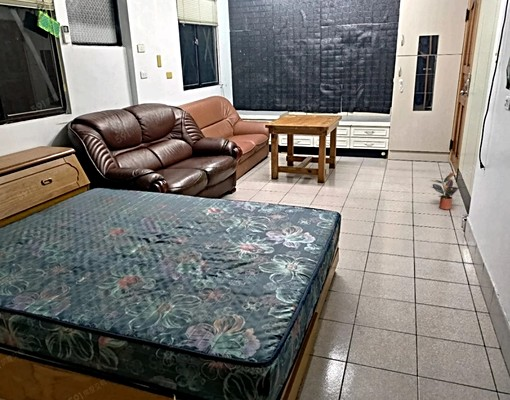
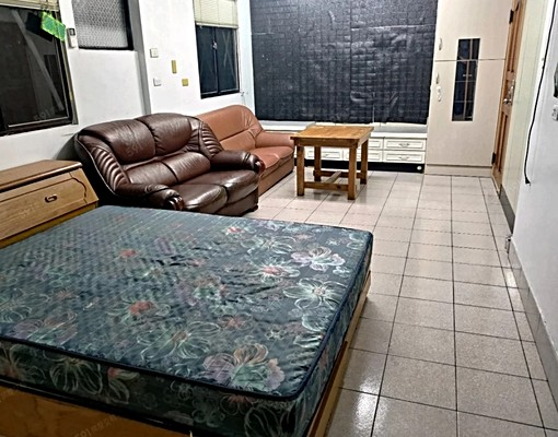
- potted plant (443, 191)
